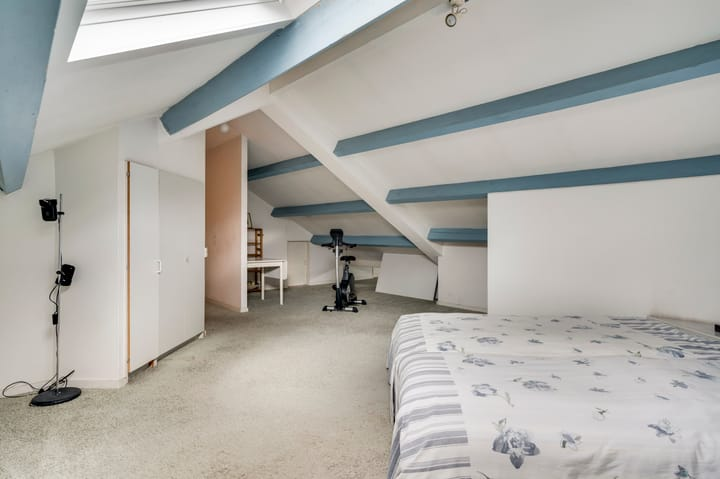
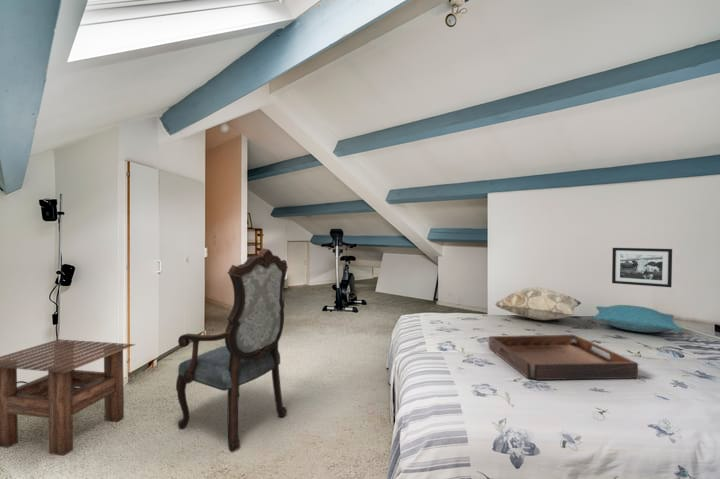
+ picture frame (640, 266)
+ side table (61, 392)
+ armchair (234, 334)
+ serving tray (554, 354)
+ pillow (633, 317)
+ decorative pillow (538, 303)
